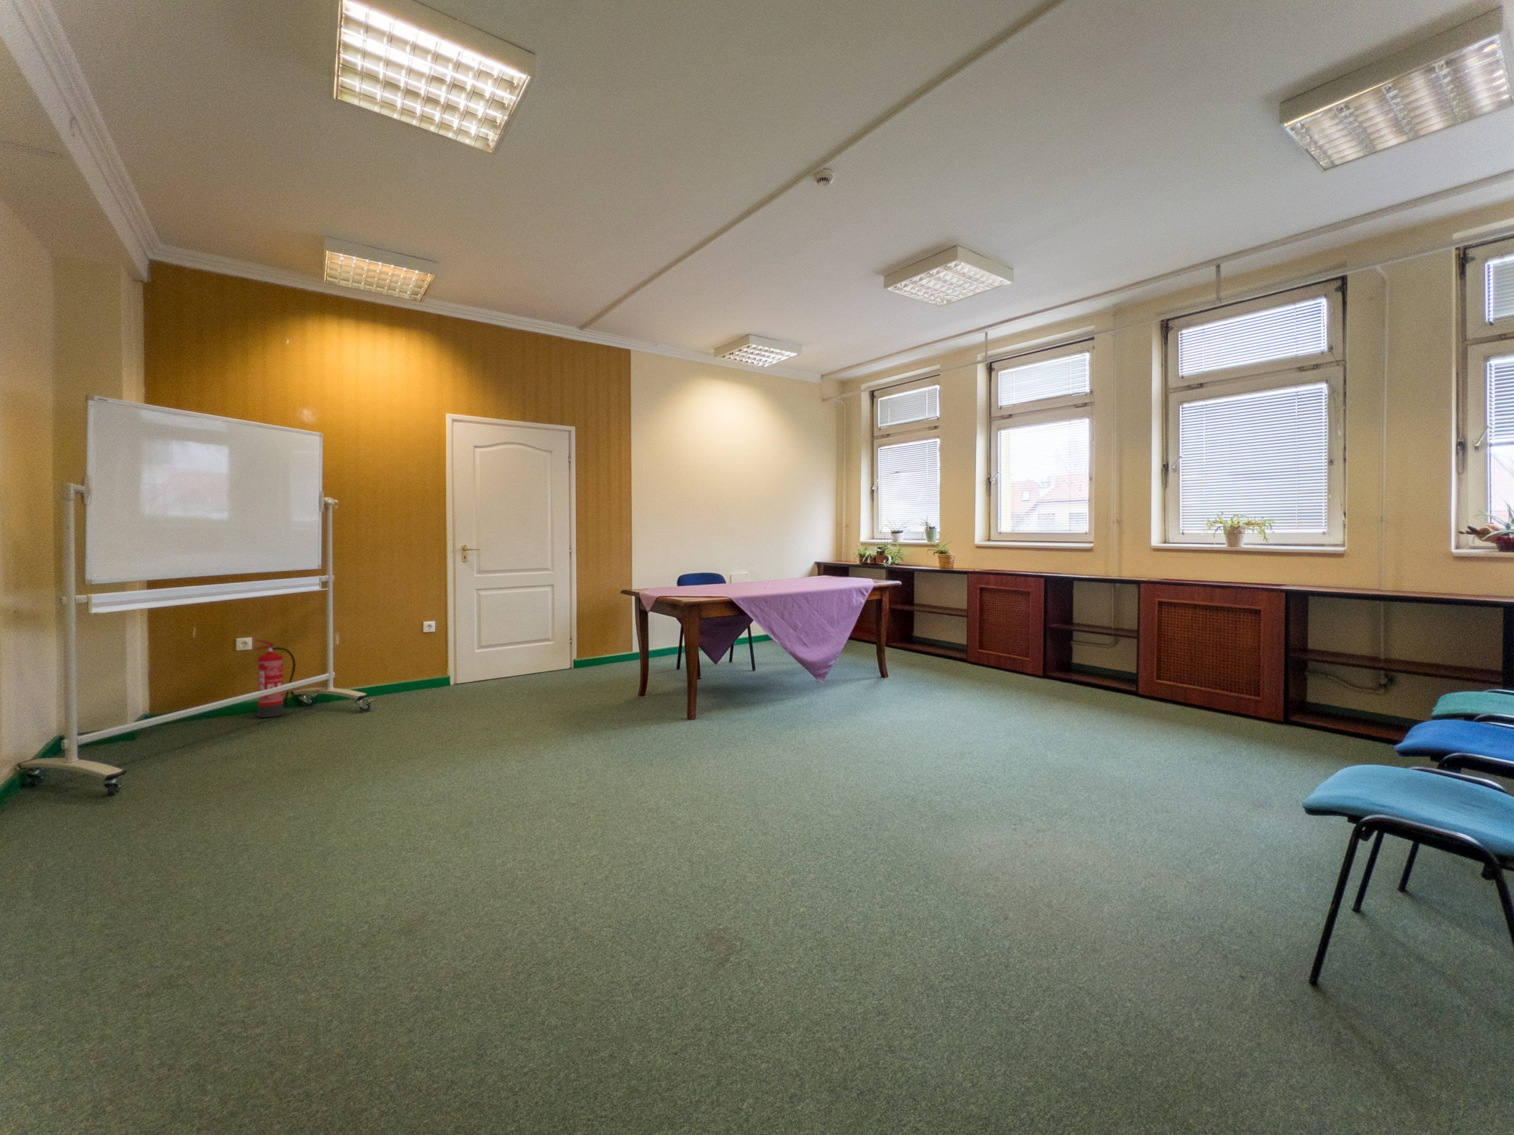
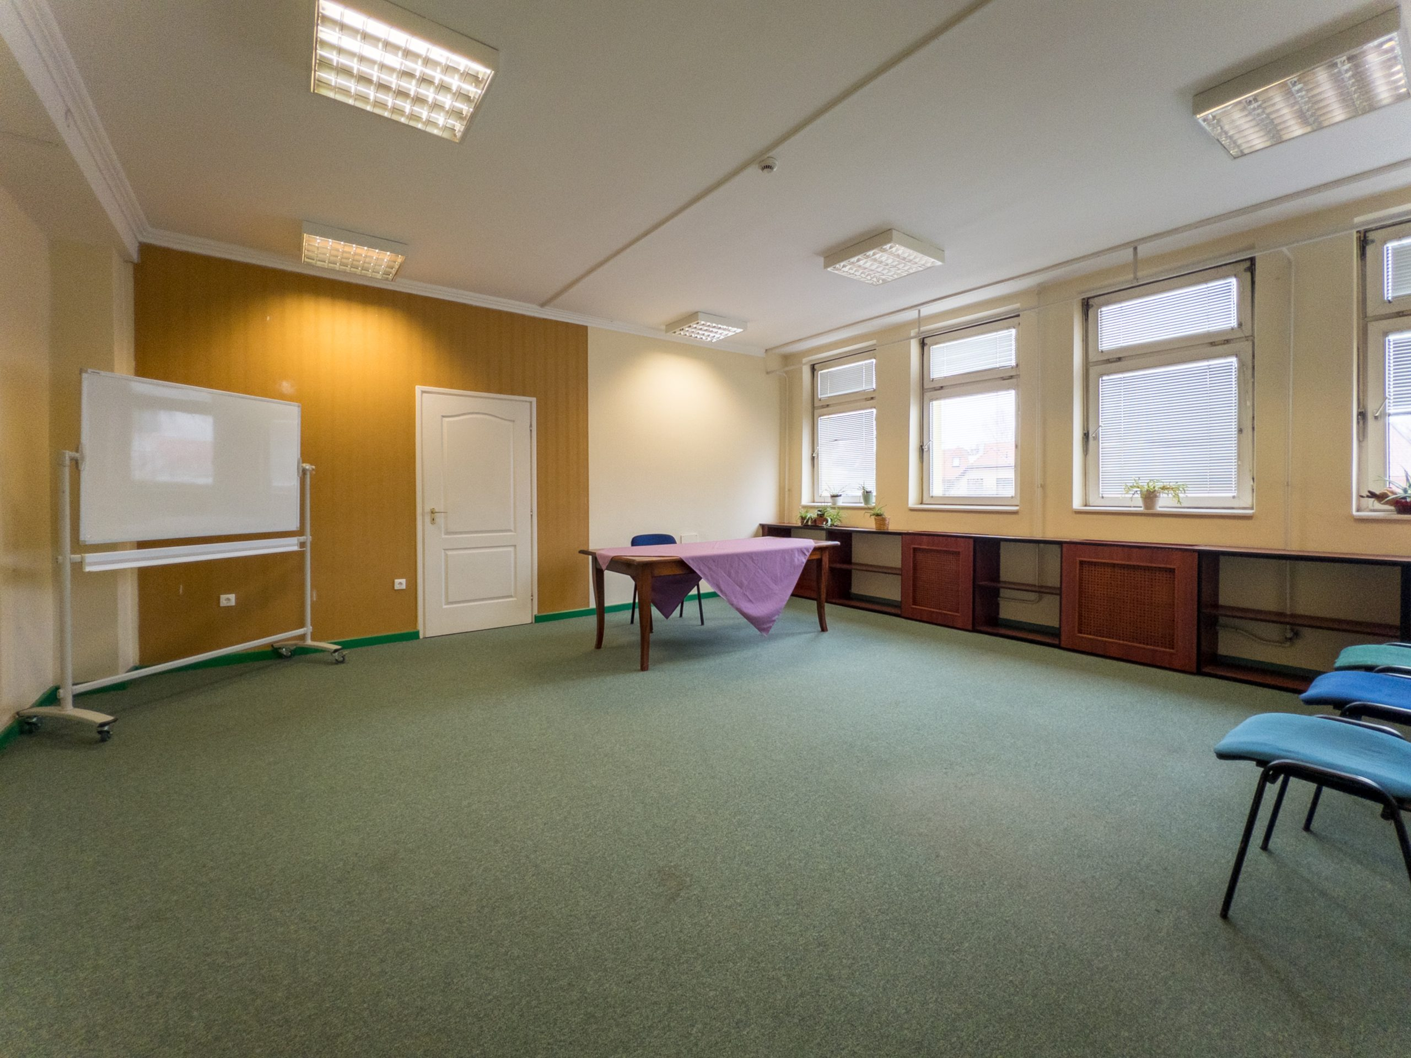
- fire extinguisher (275, 676)
